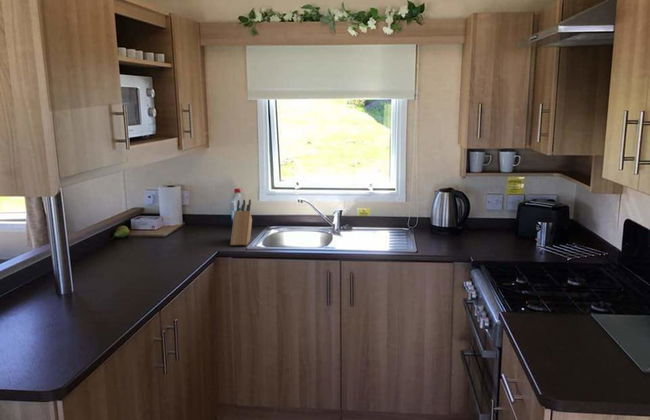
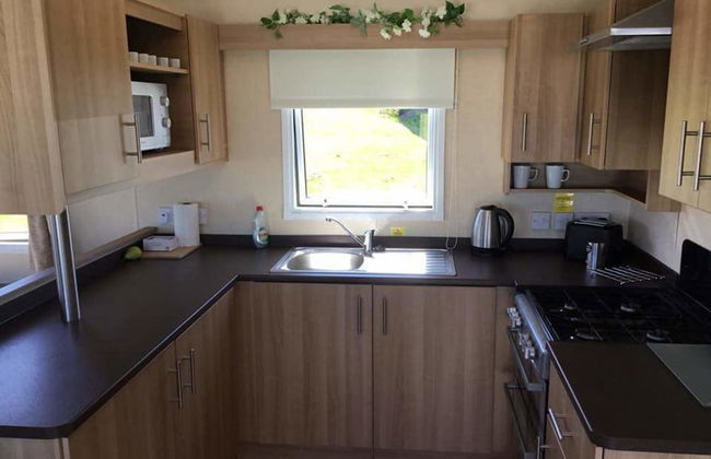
- knife block (241, 221)
